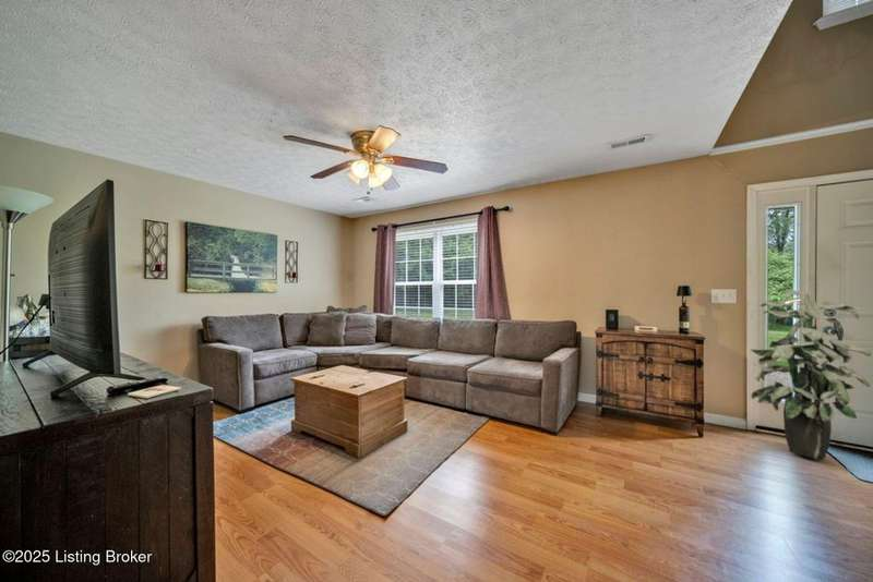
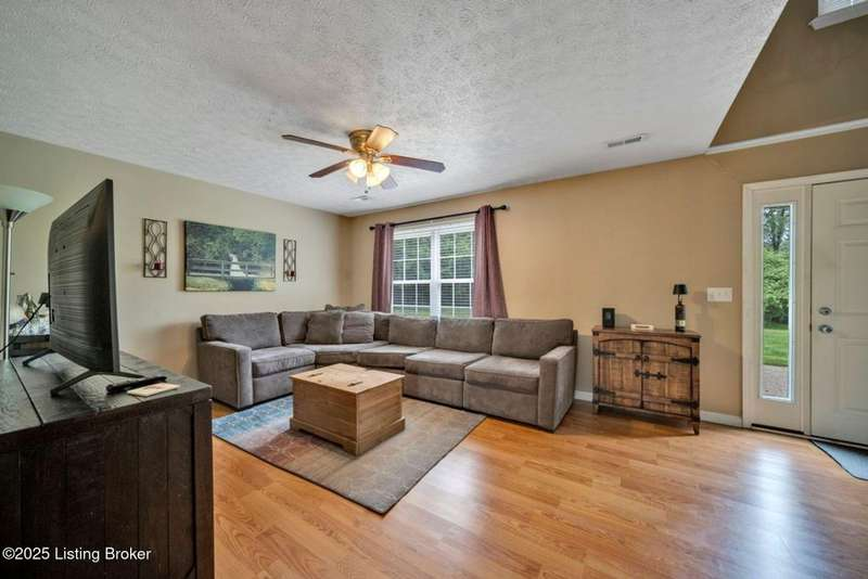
- indoor plant (801, 371)
